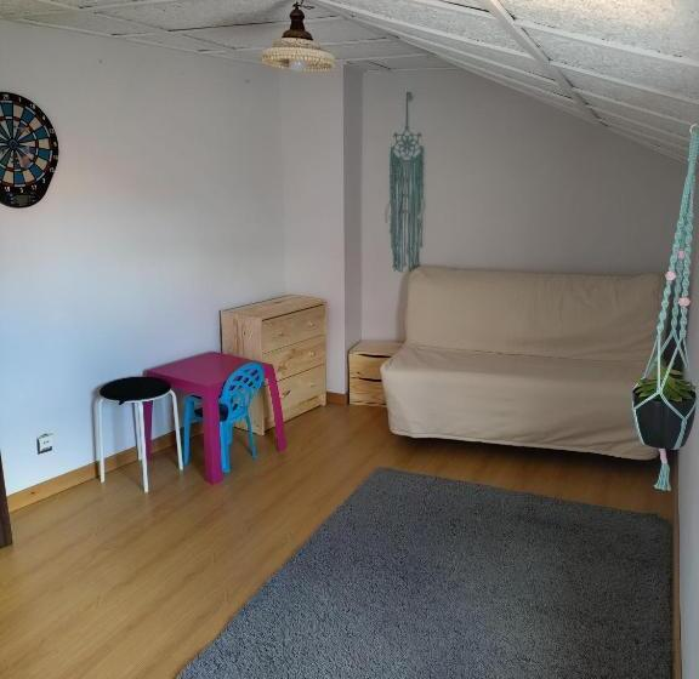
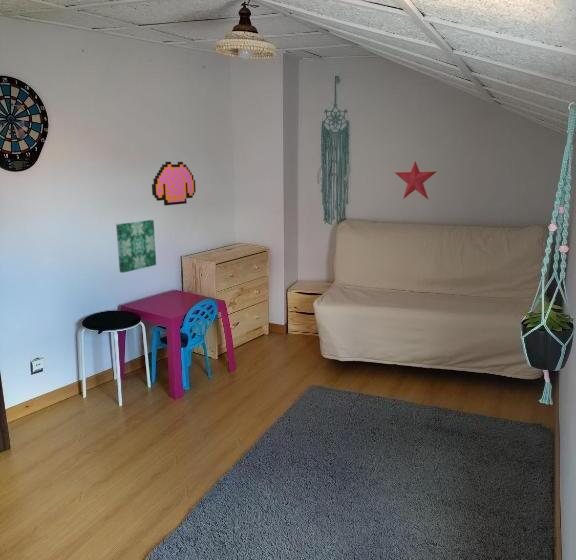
+ wall art (137, 245)
+ decorative star (415, 180)
+ pixel art (174, 183)
